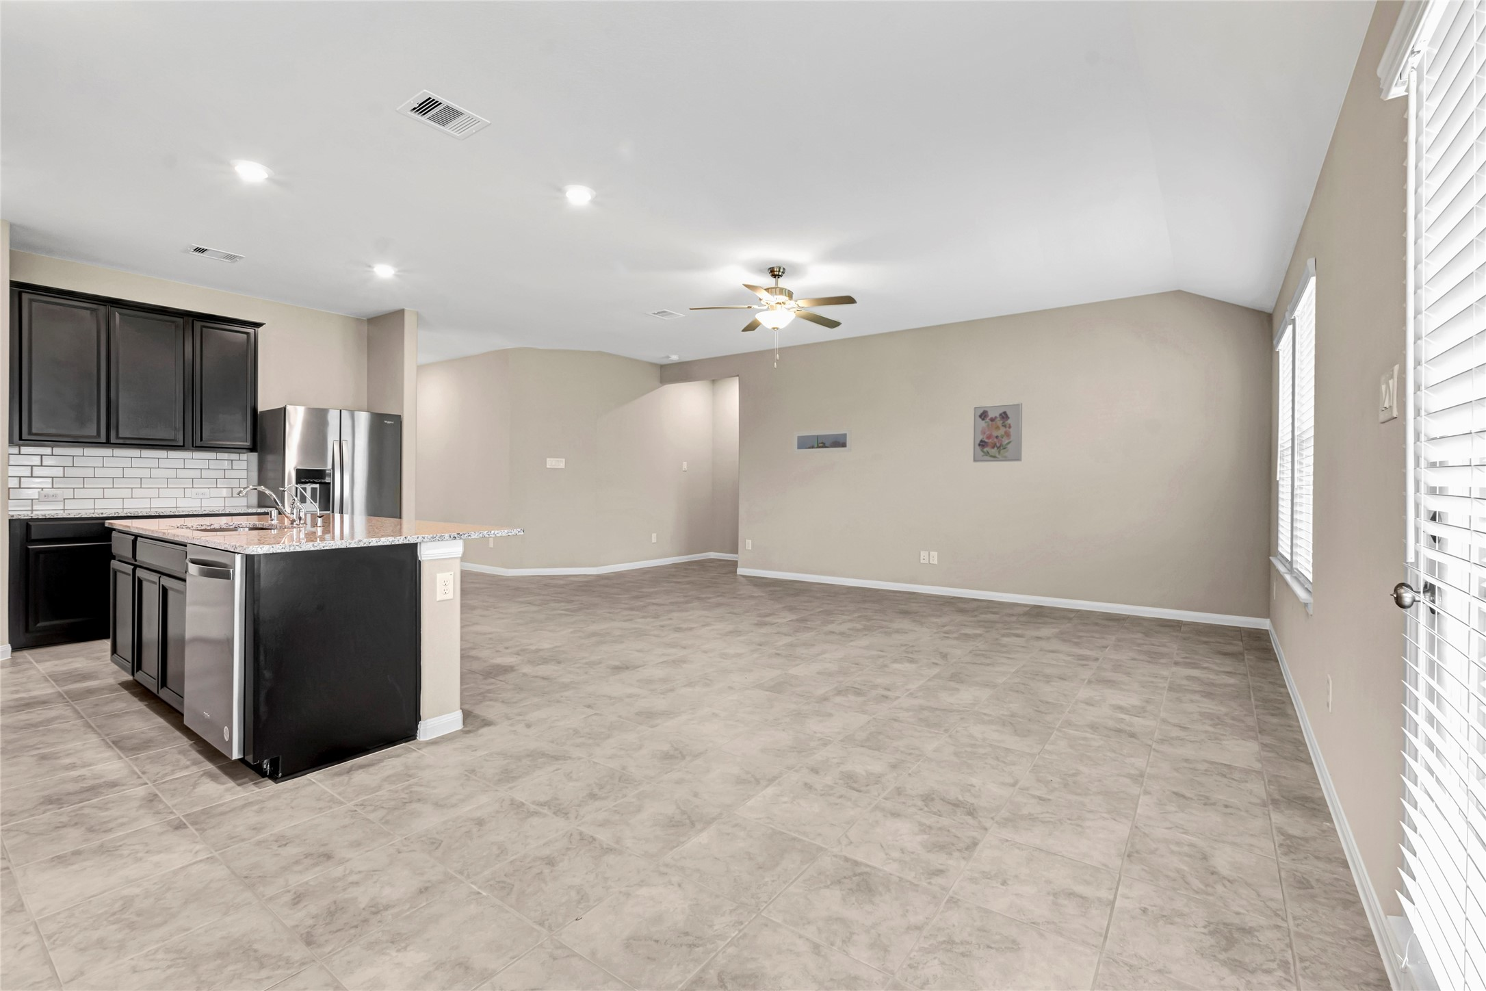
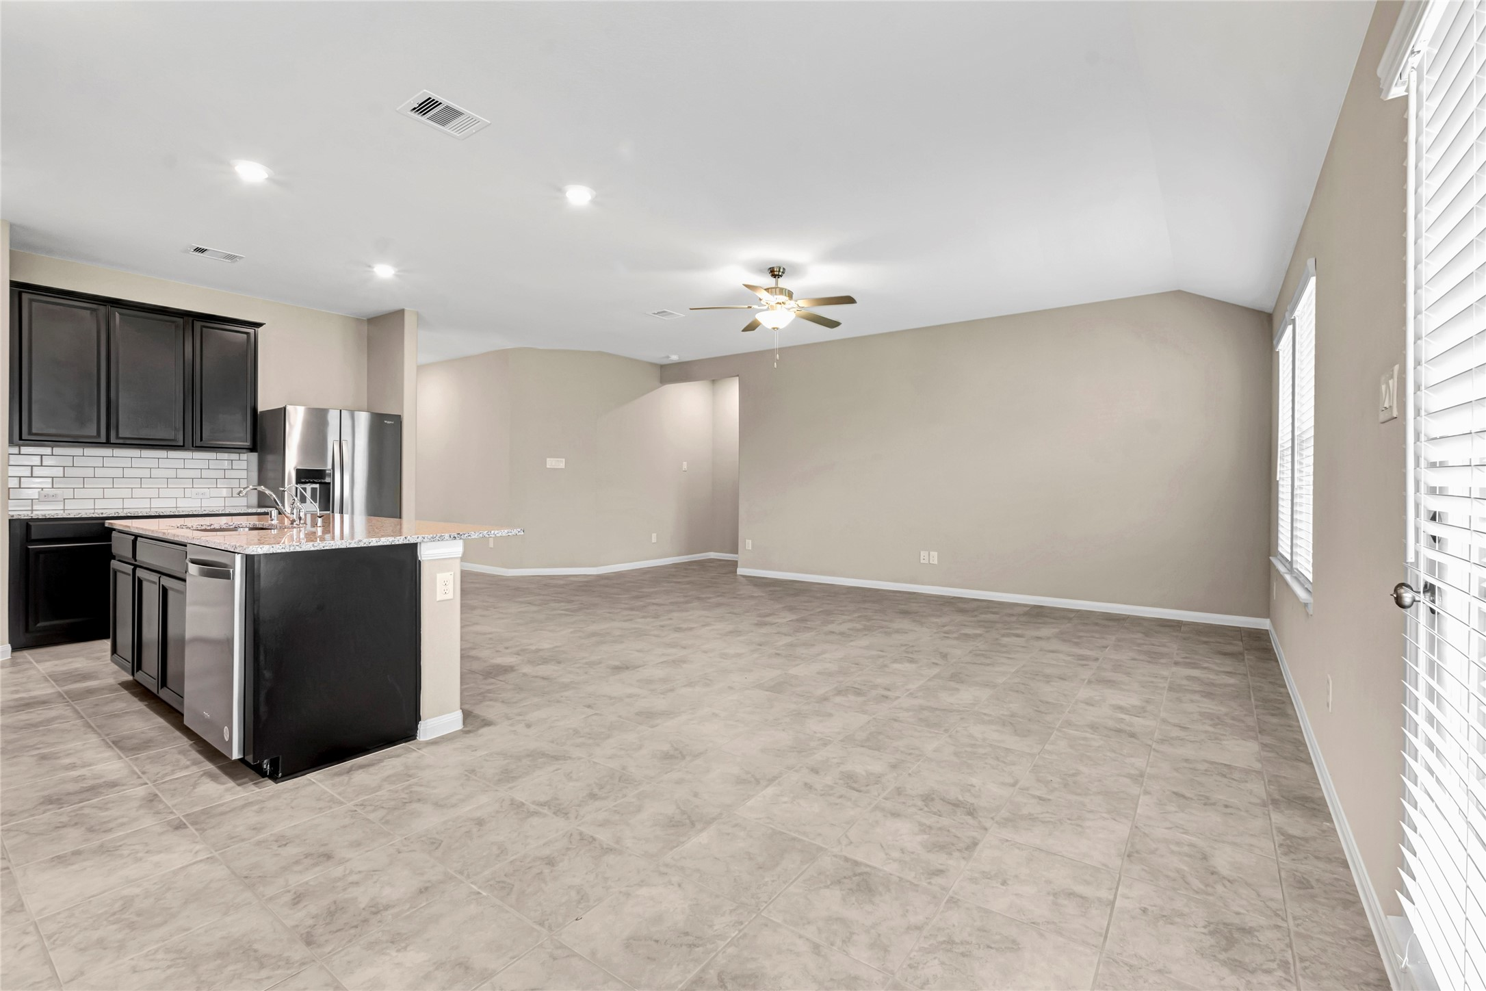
- wall art (997, 434)
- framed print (822, 441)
